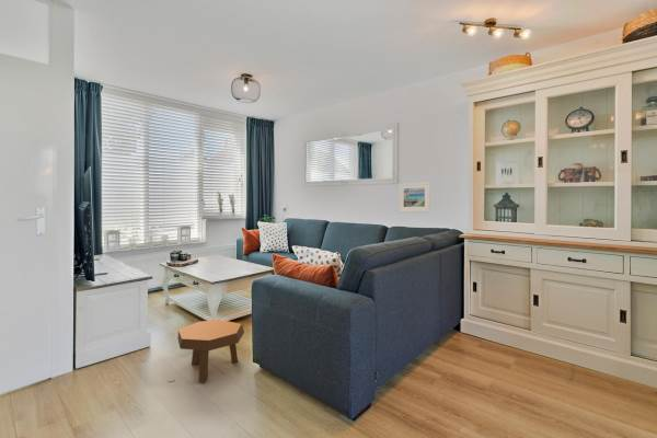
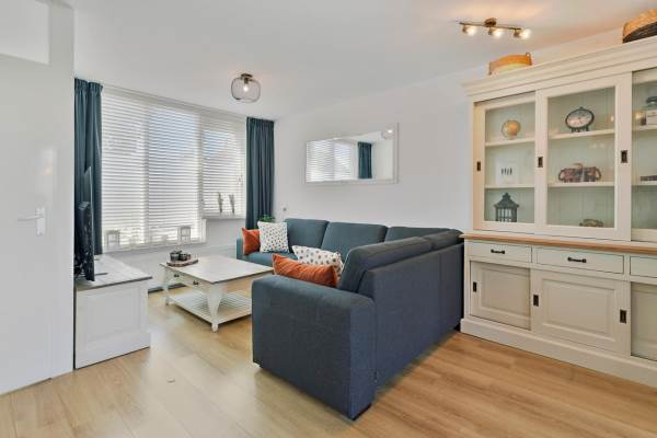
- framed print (414, 197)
- footstool (210, 347)
